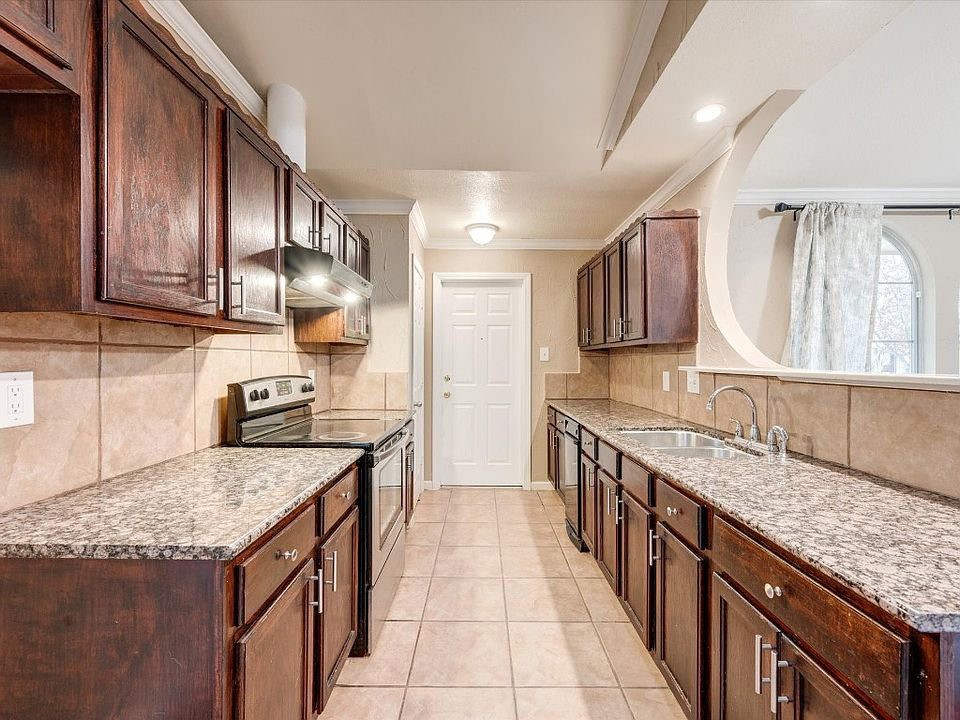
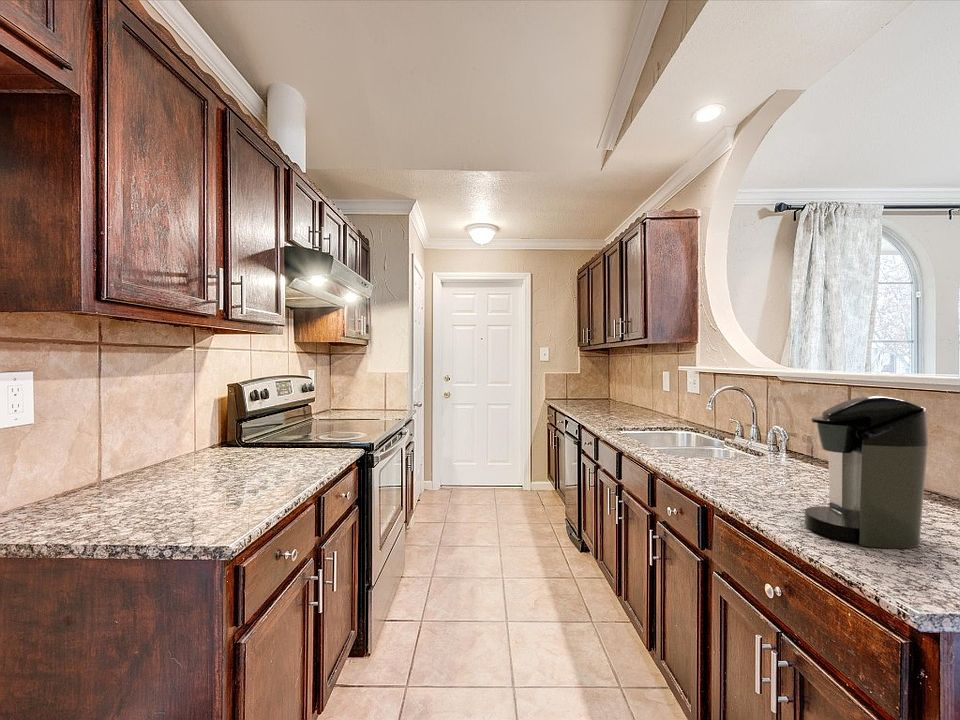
+ coffee maker (857, 459)
